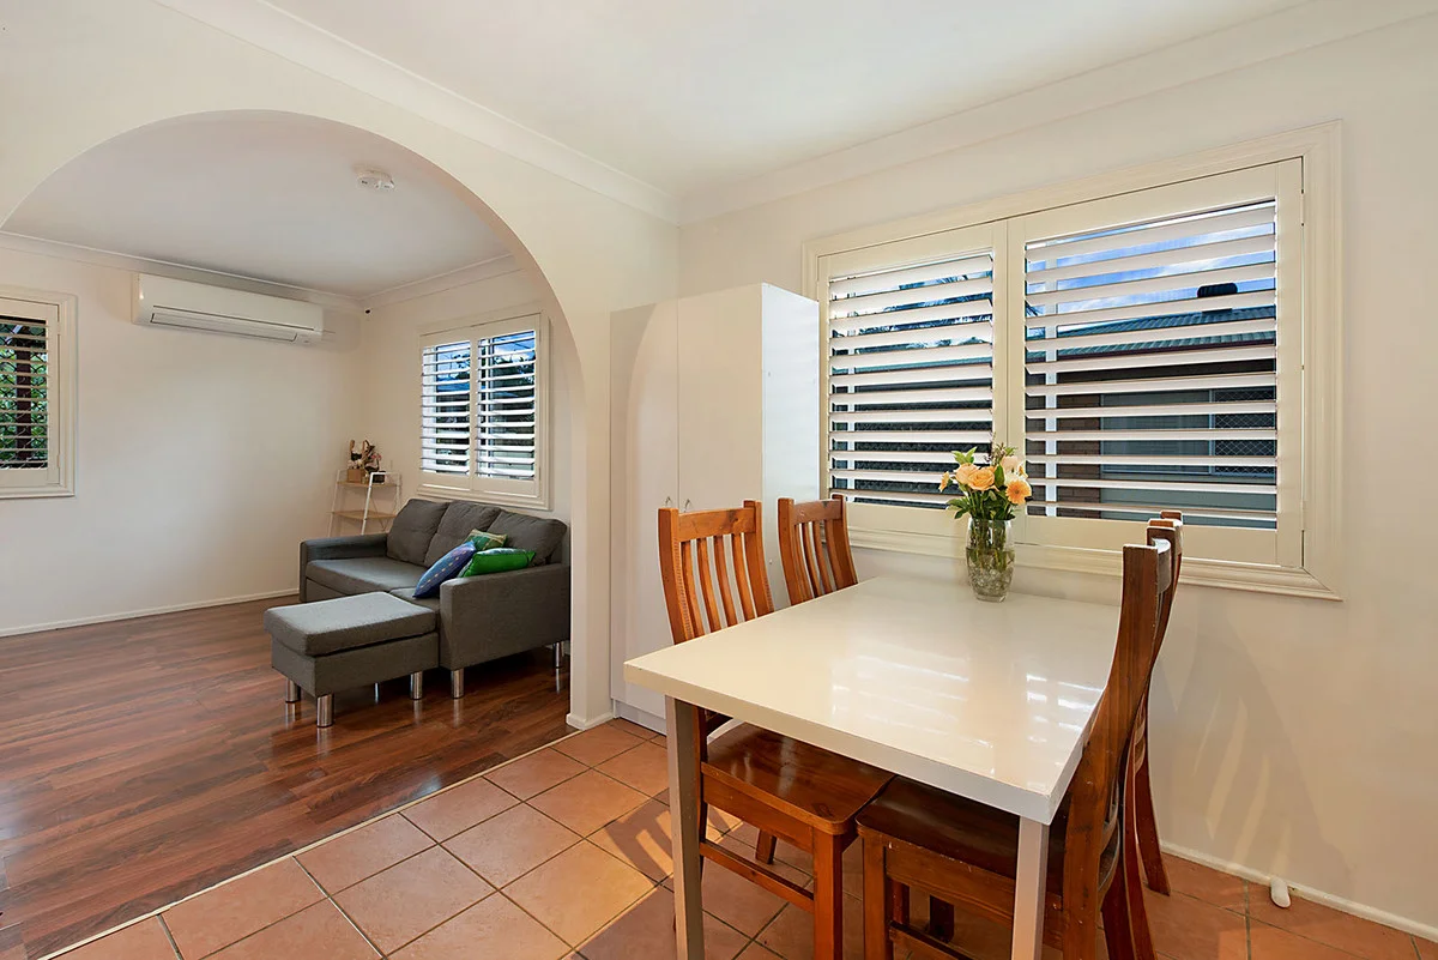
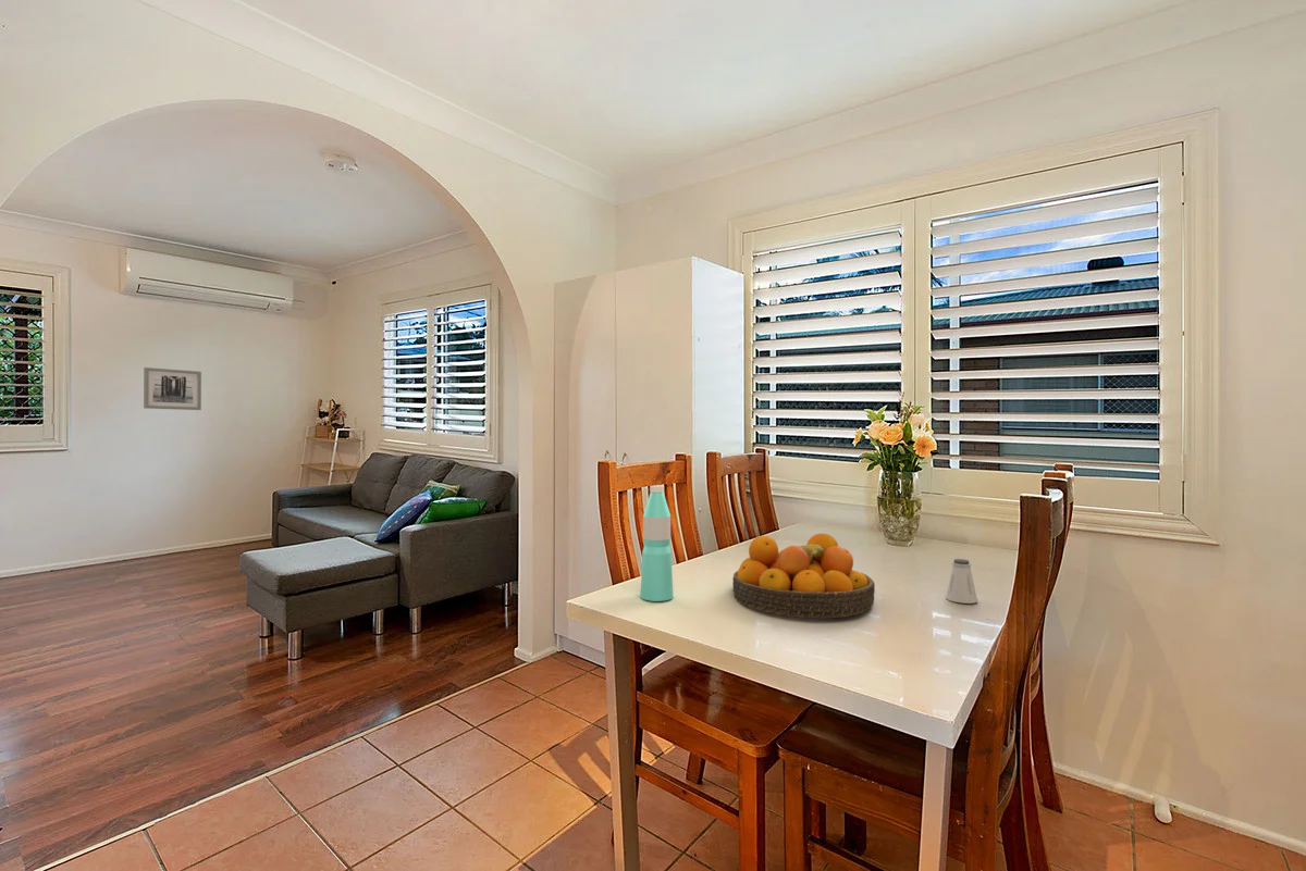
+ wall art (173, 389)
+ water bottle (656, 540)
+ fruit bowl (801, 567)
+ saltshaker (961, 580)
